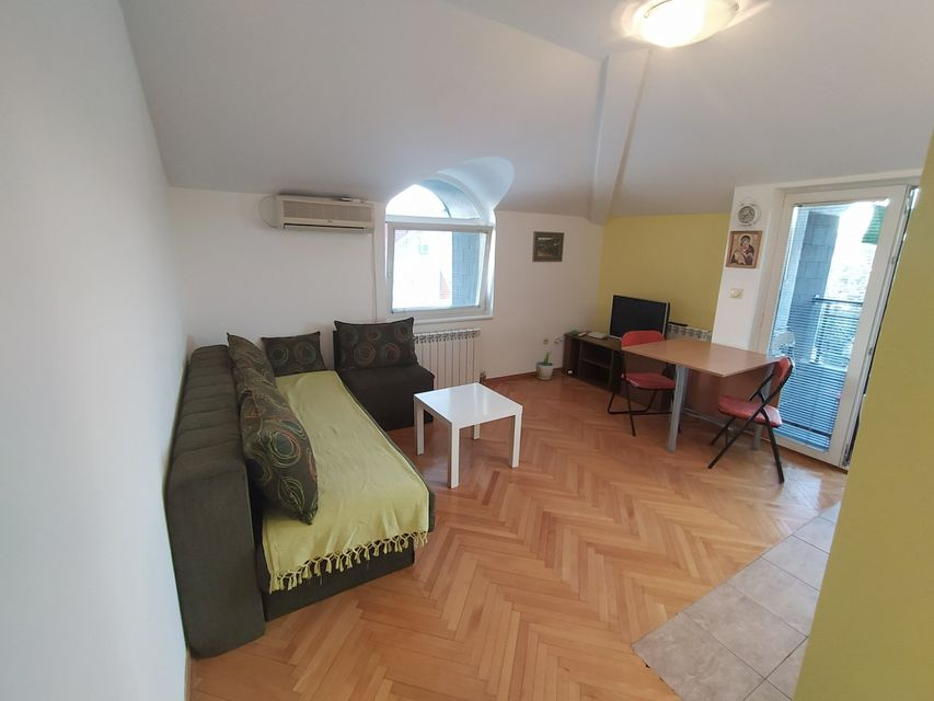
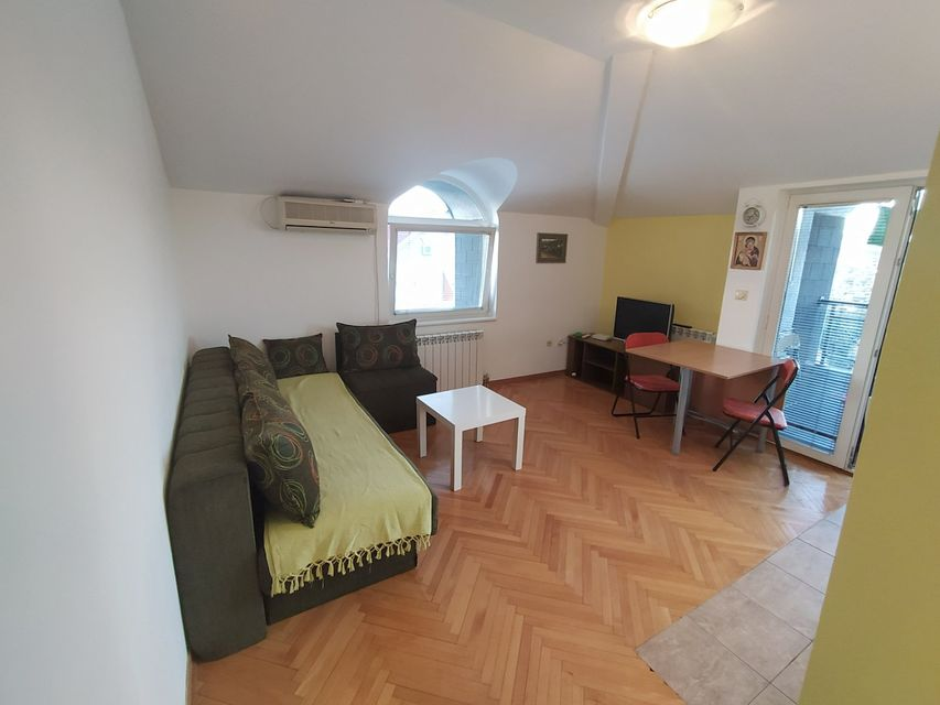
- potted plant (544, 363)
